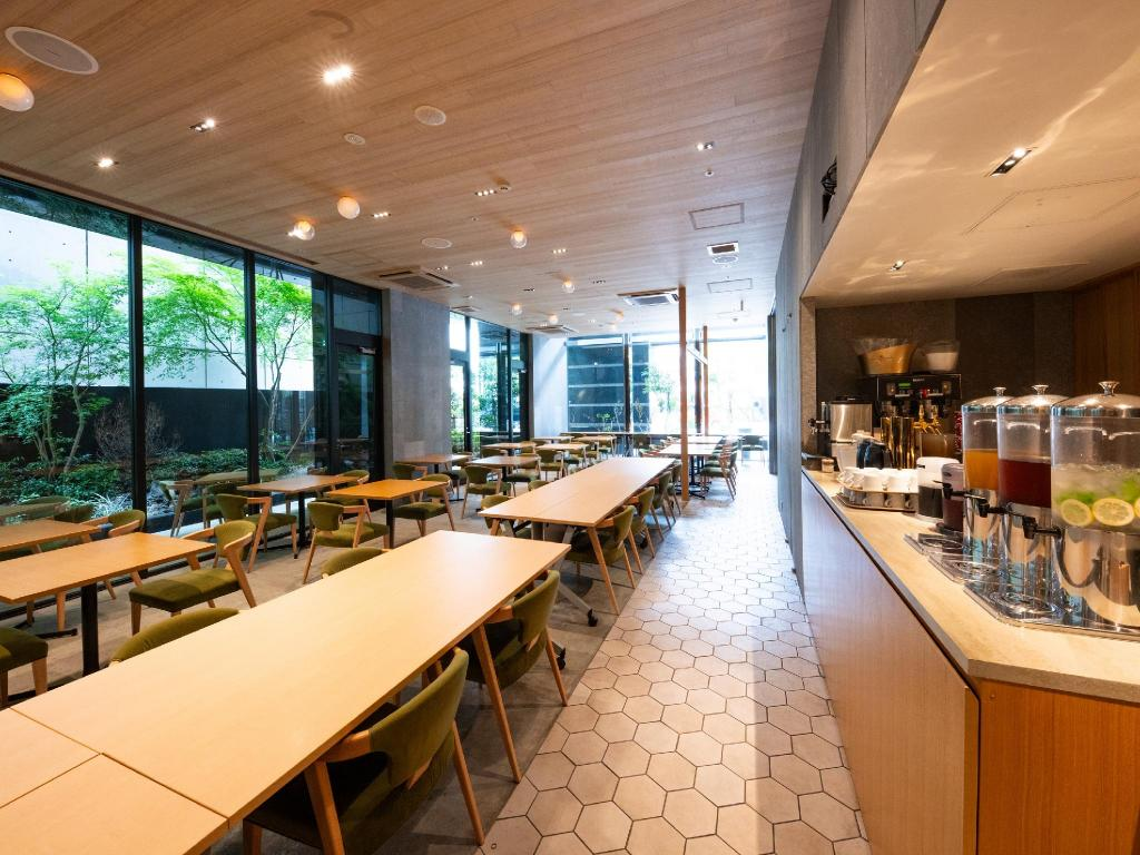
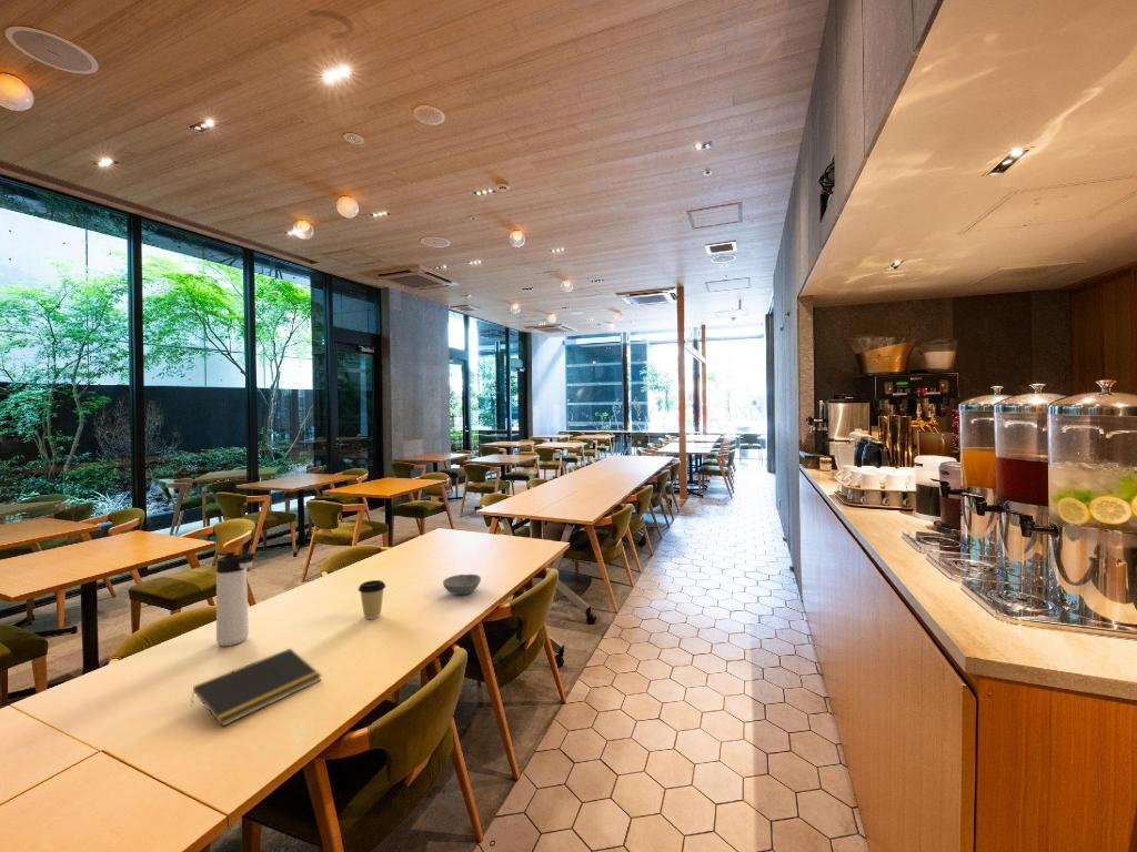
+ coffee cup (372, 599)
+ thermos bottle (237, 597)
+ bowl (462, 585)
+ notepad (260, 682)
